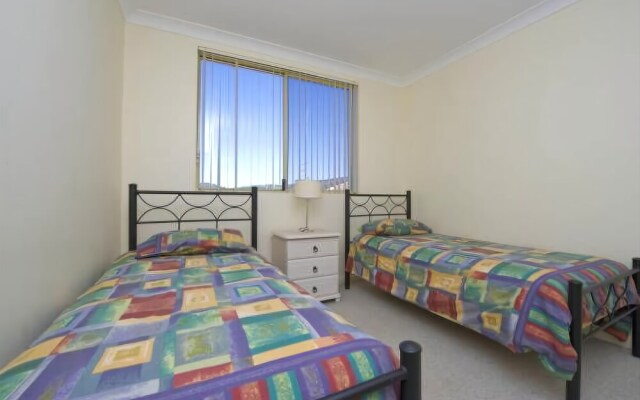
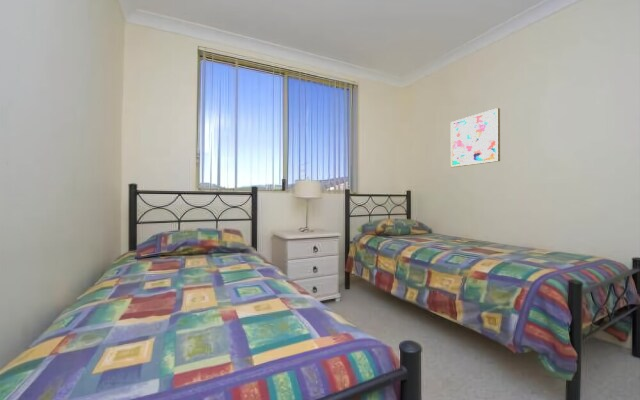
+ wall art (473, 140)
